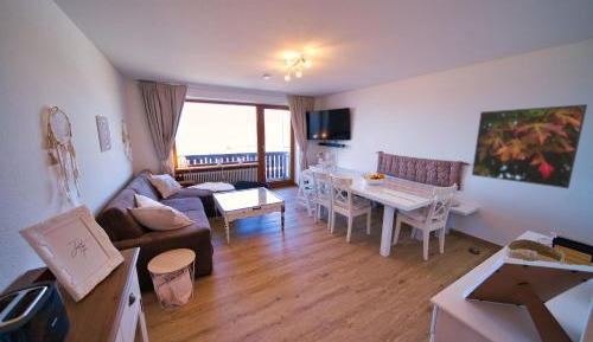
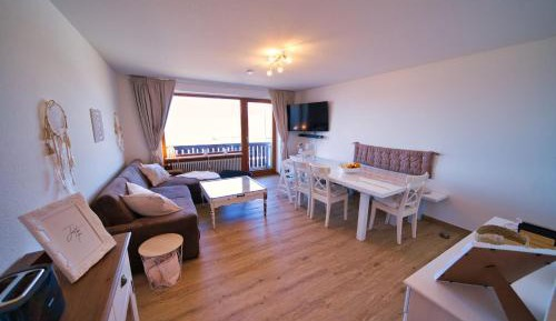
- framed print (519, 146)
